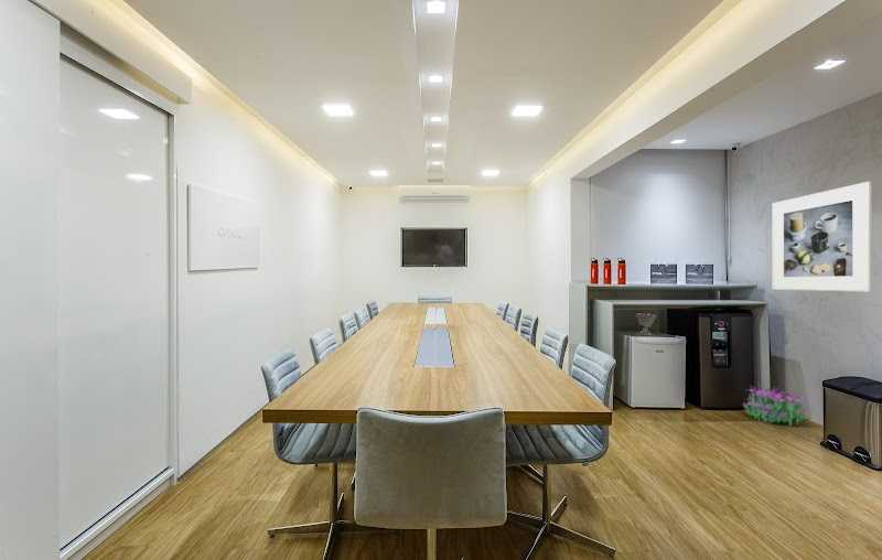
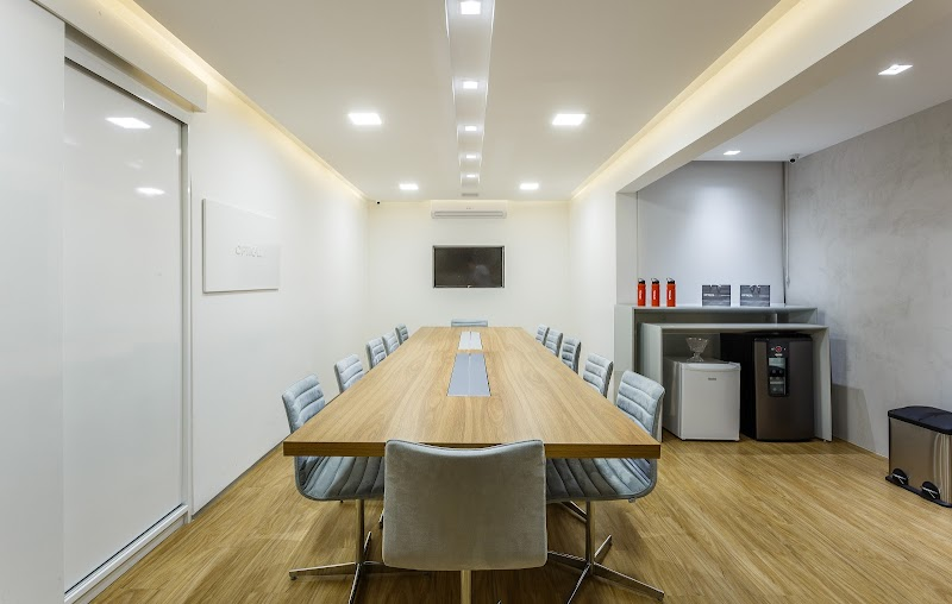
- decorative plant (774, 403)
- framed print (815, 241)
